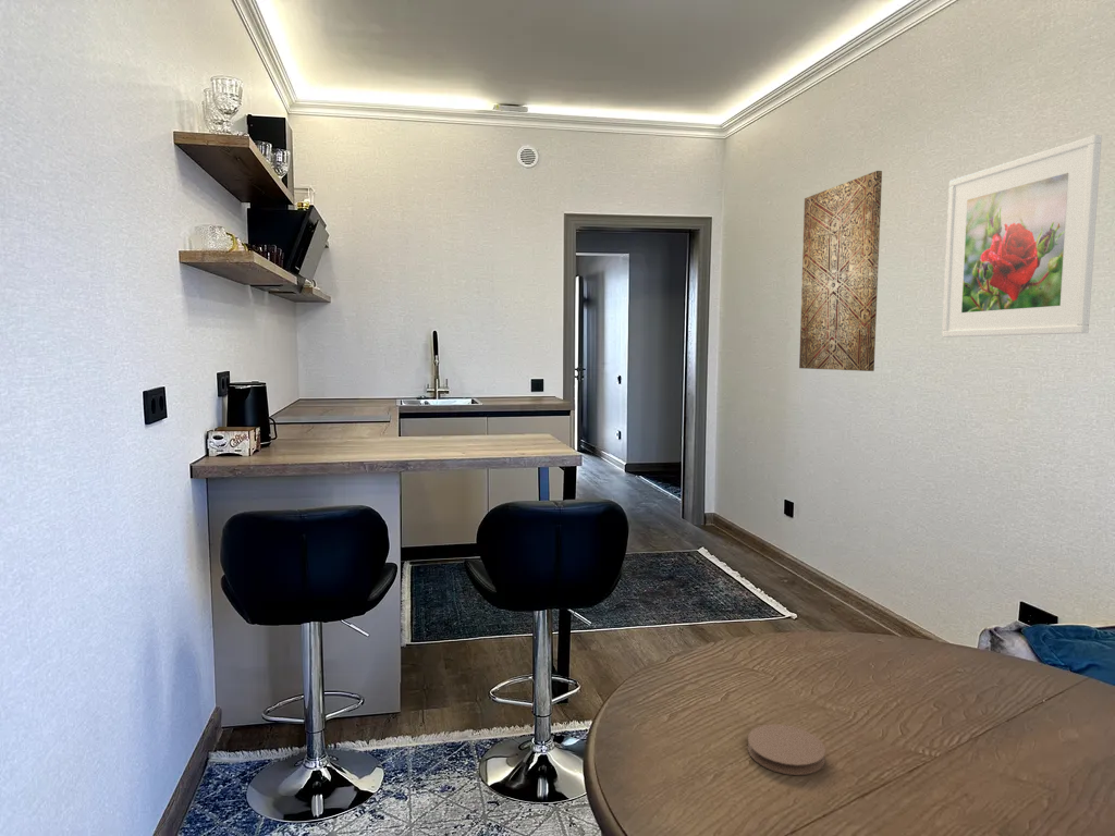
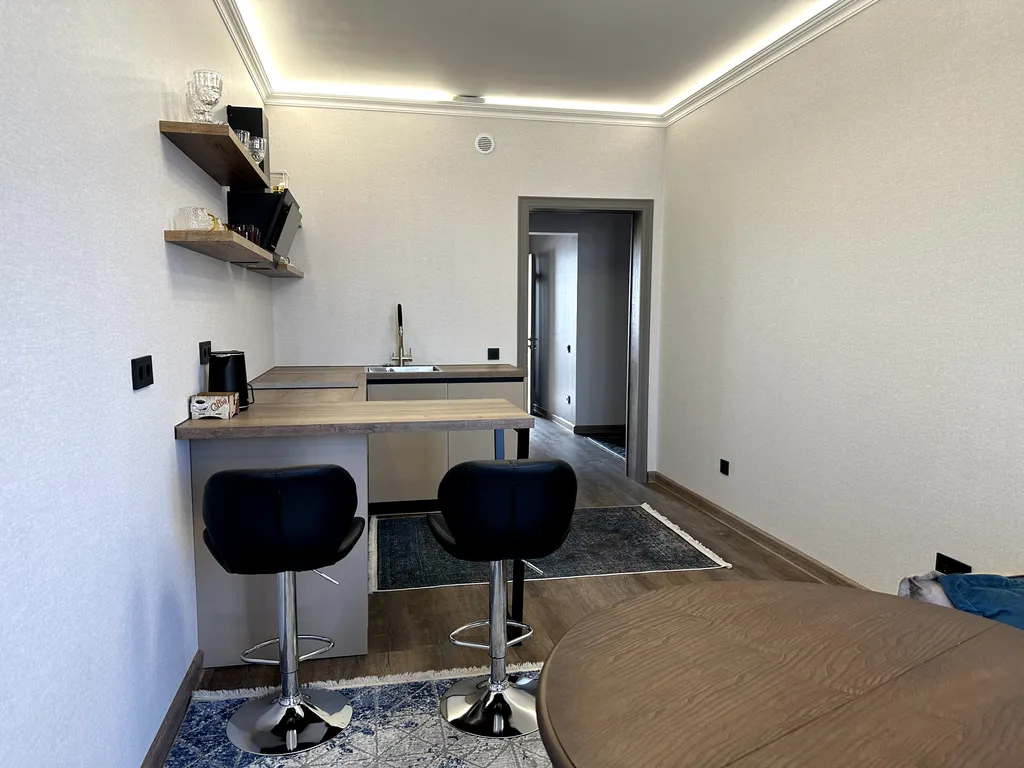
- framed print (1012, 248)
- wall art (836, 279)
- coaster (785, 748)
